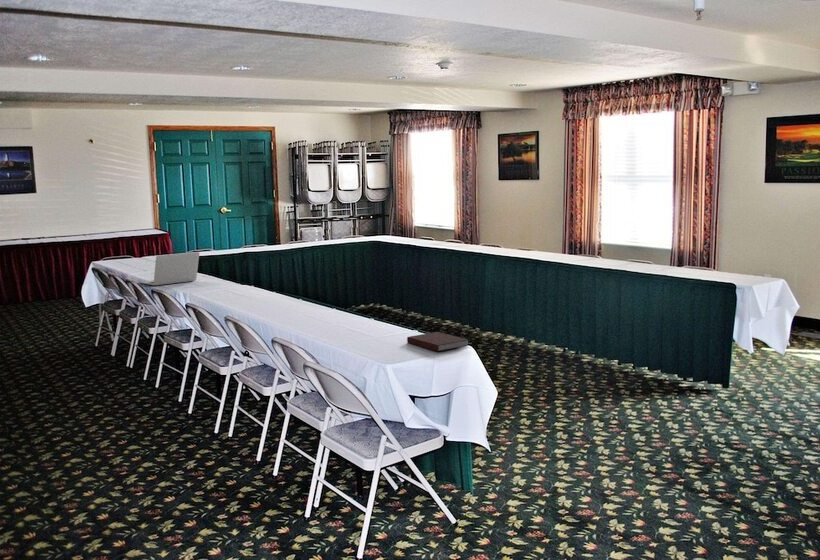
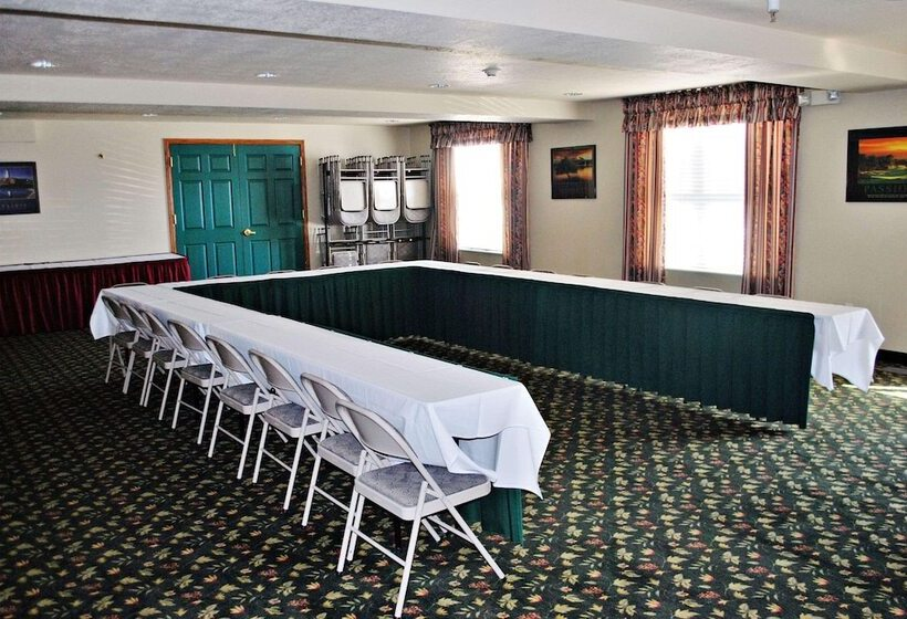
- notebook (437, 341)
- laptop (169, 267)
